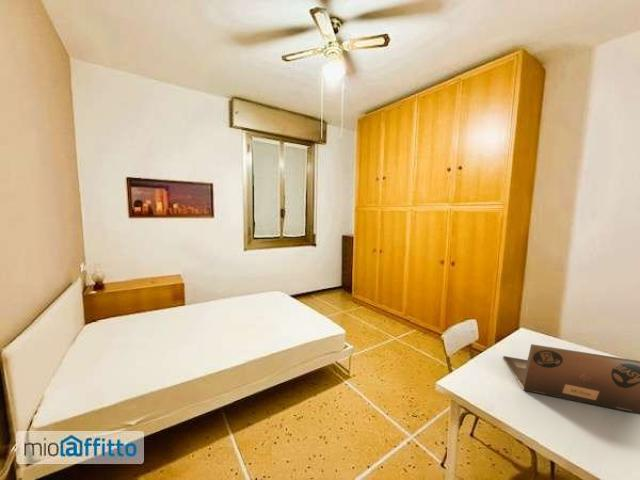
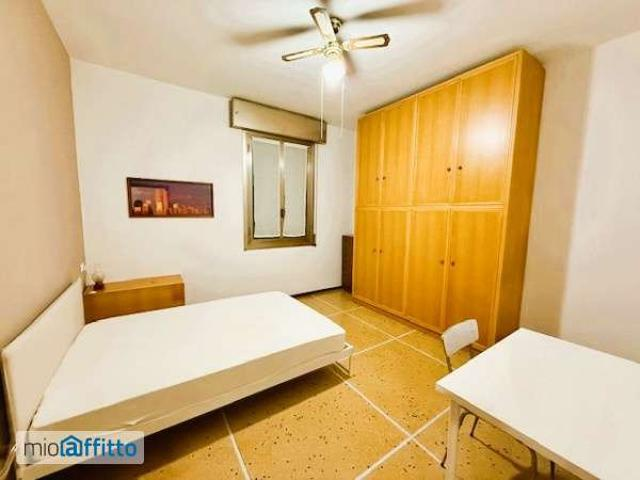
- laptop (568, 361)
